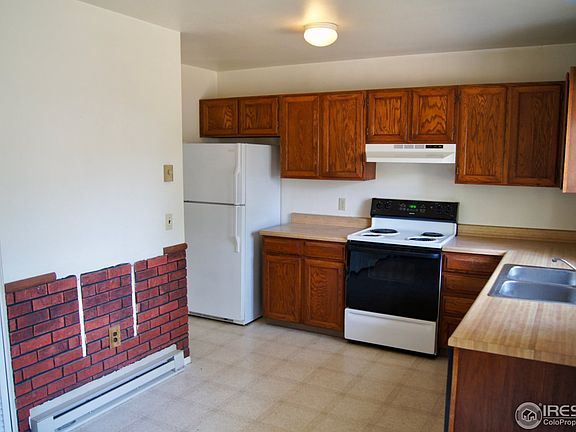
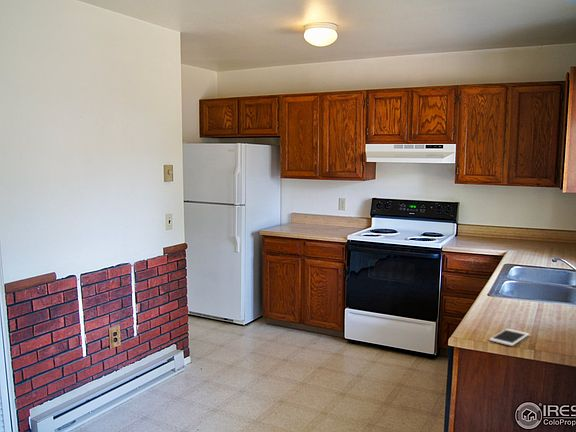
+ cell phone (509, 336)
